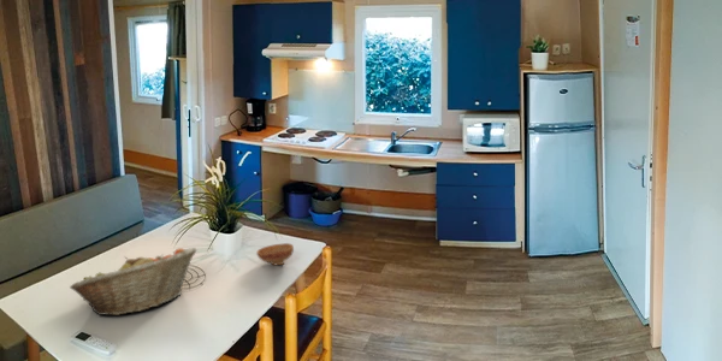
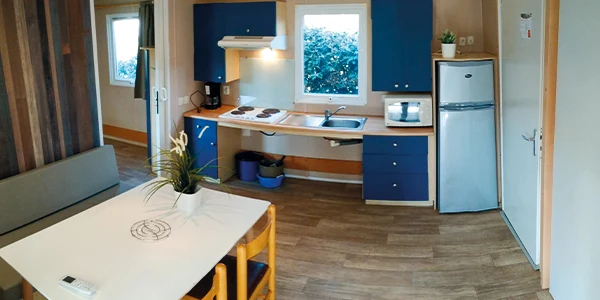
- fruit basket (137, 277)
- bowl (276, 254)
